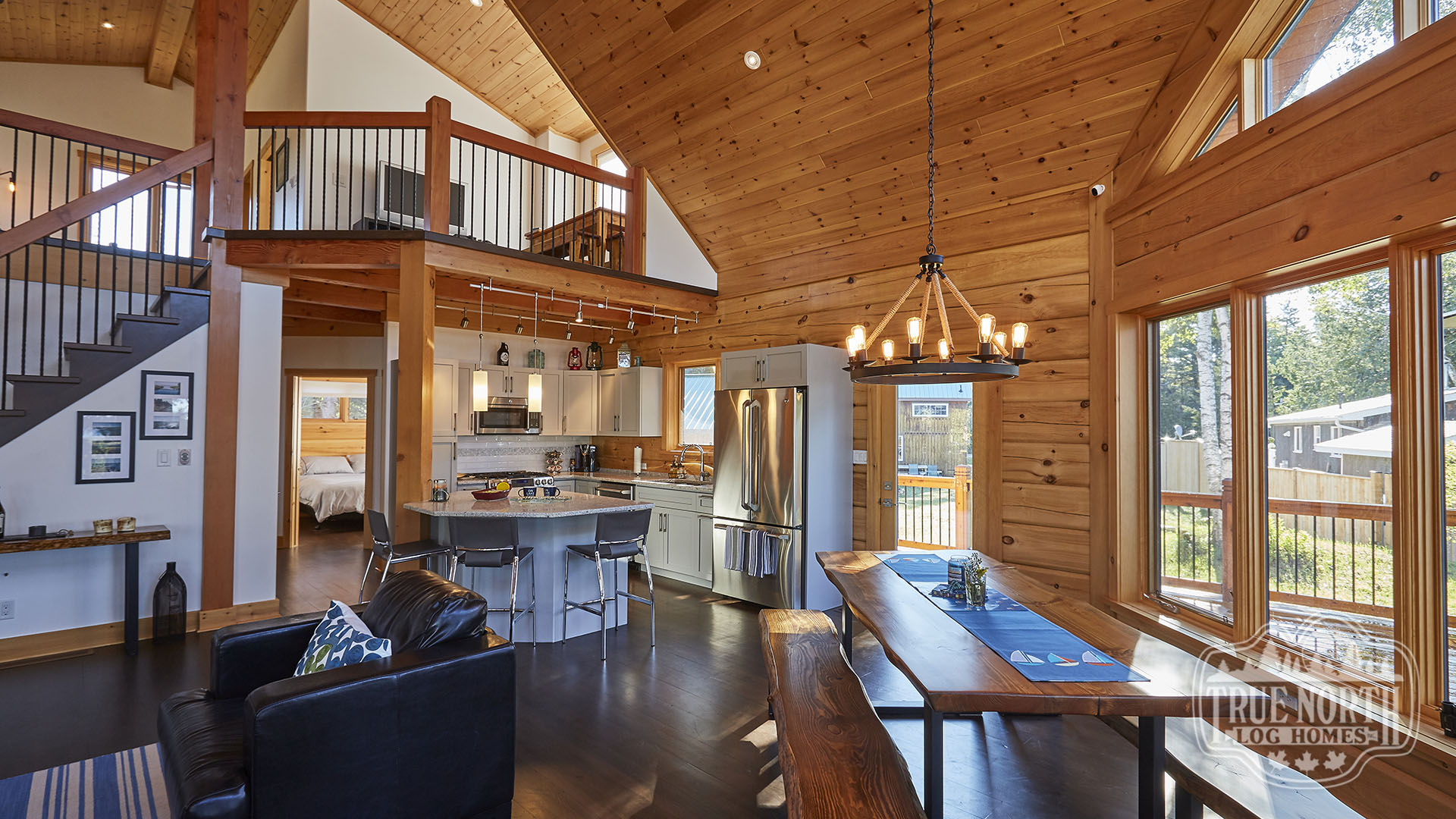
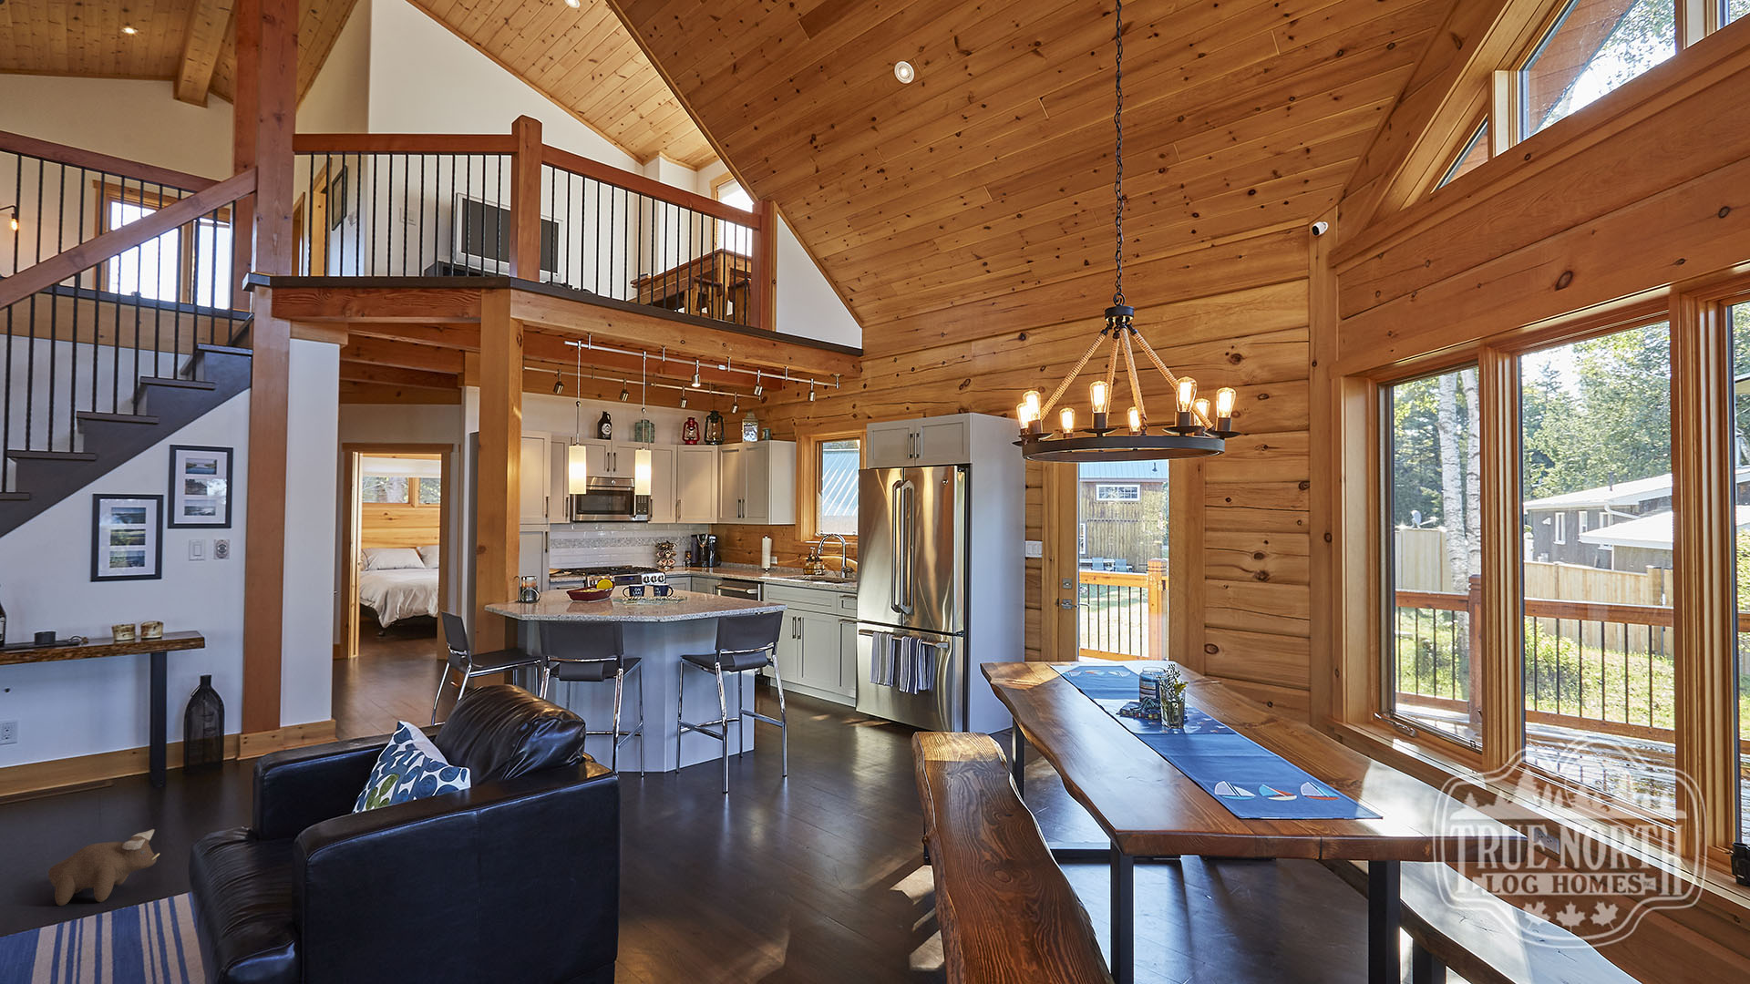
+ plush toy (105, 866)
